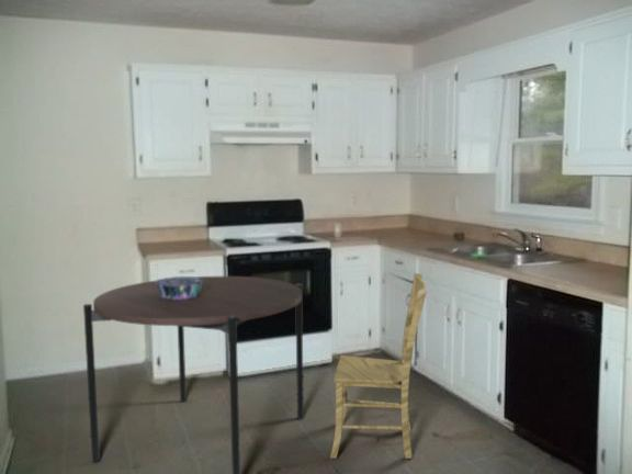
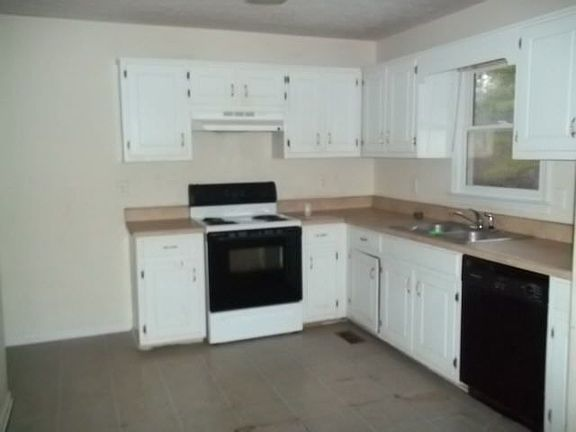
- dining chair (379, 361)
- dining table (184, 366)
- decorative bowl (180, 287)
